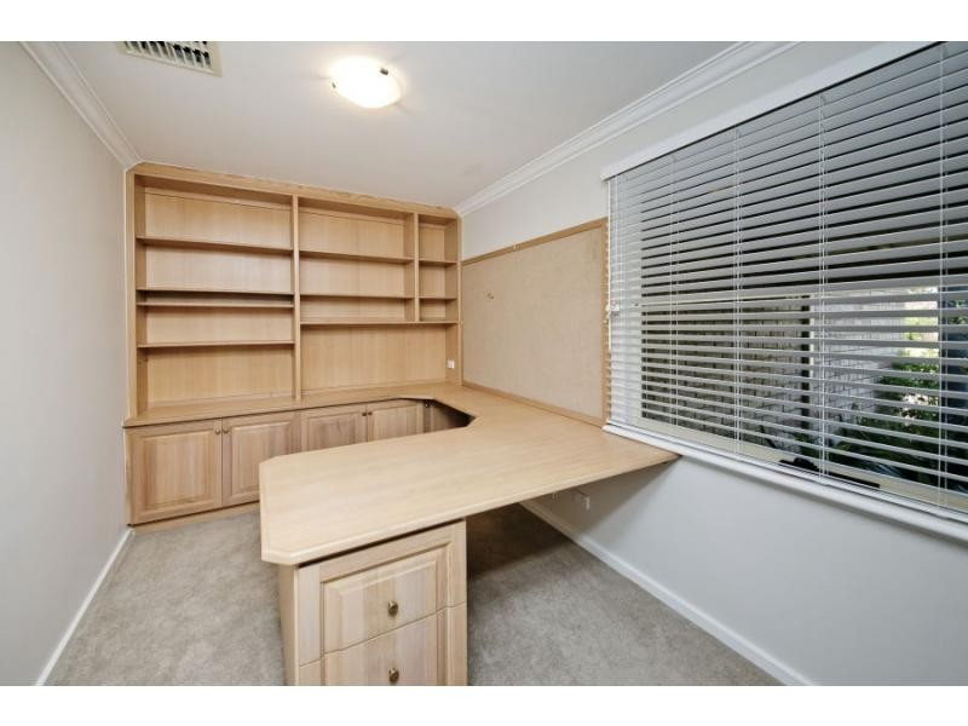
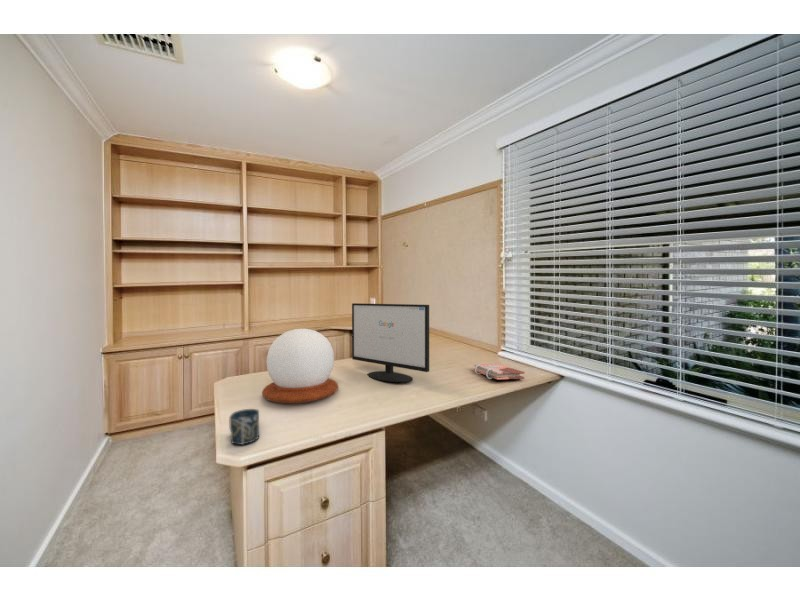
+ snow globe (301, 360)
+ computer monitor (389, 340)
+ cup (242, 425)
+ phonebook (498, 370)
